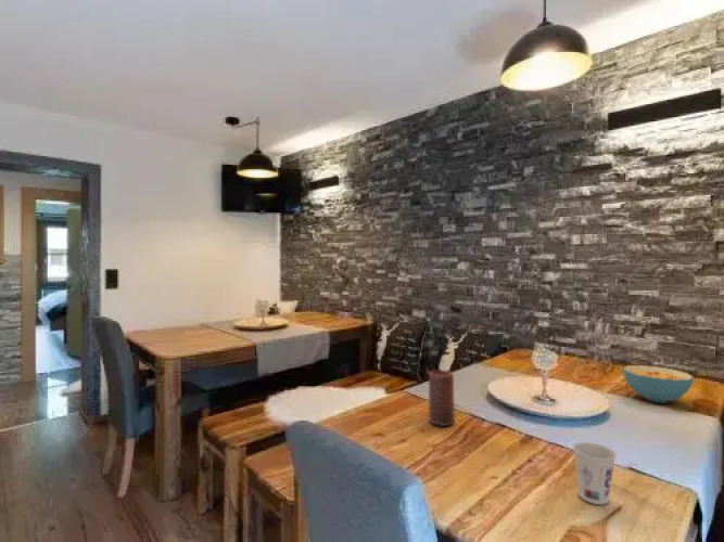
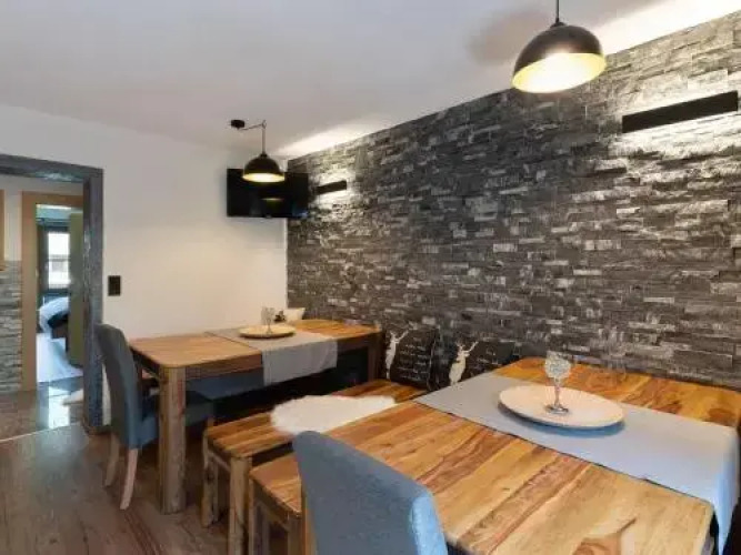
- cup (593, 473)
- candle (441, 397)
- cereal bowl (656, 386)
